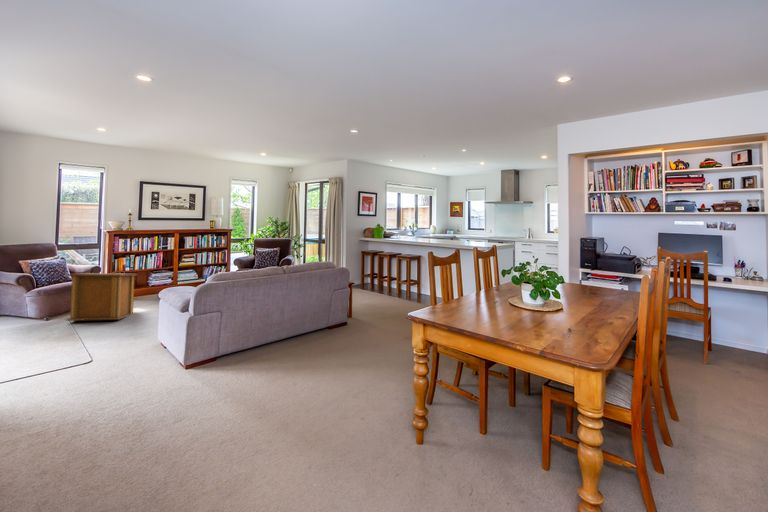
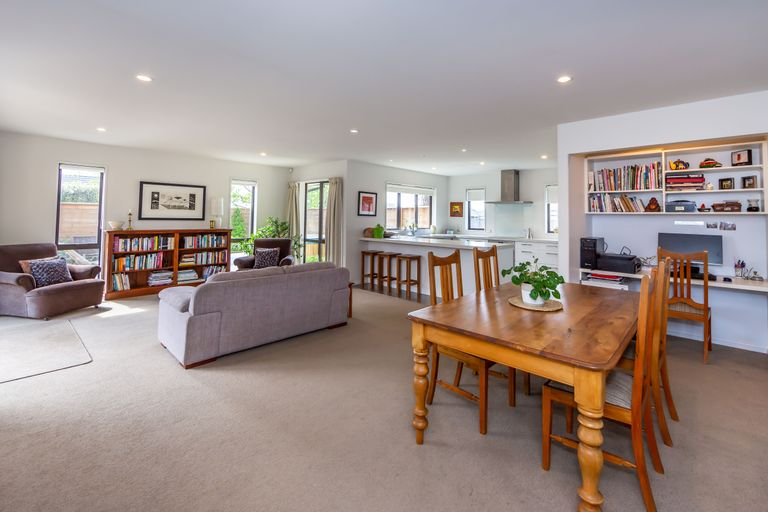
- side table (104, 295)
